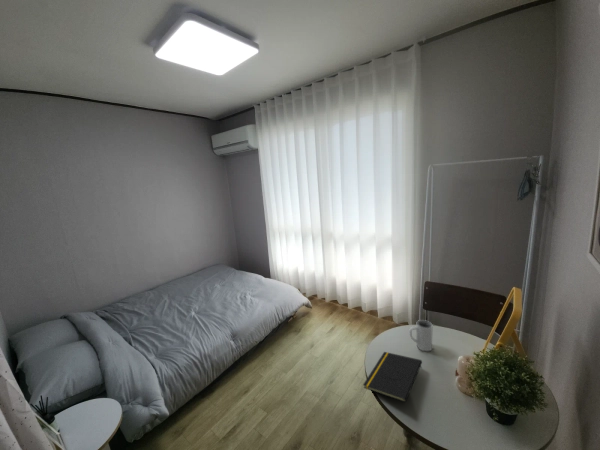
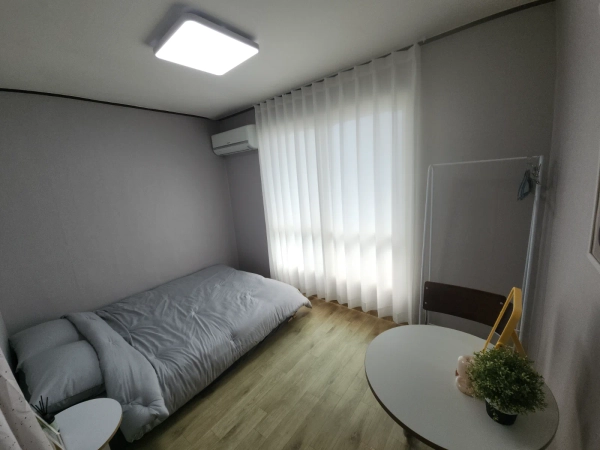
- mug (420, 335)
- notepad (393, 373)
